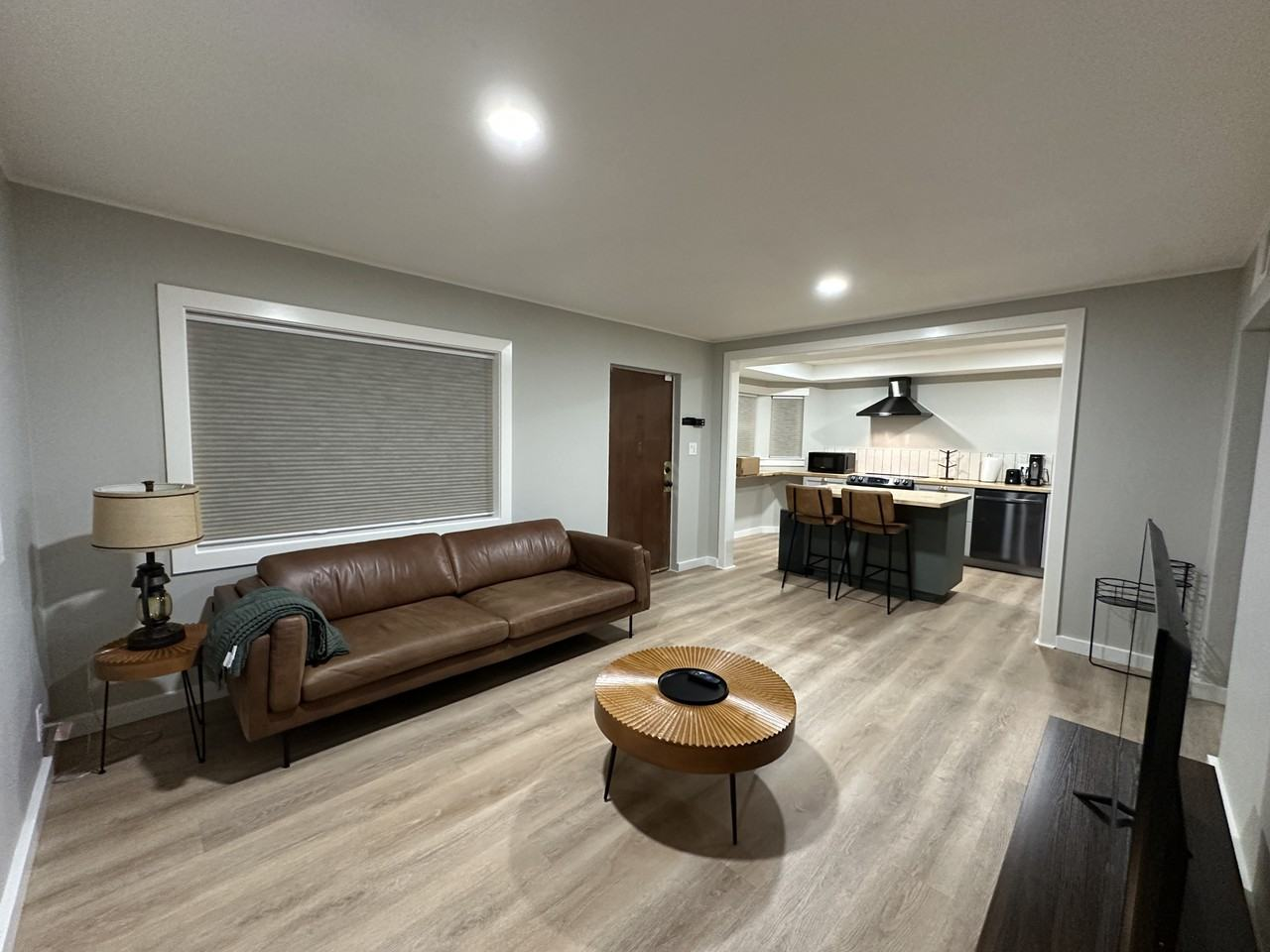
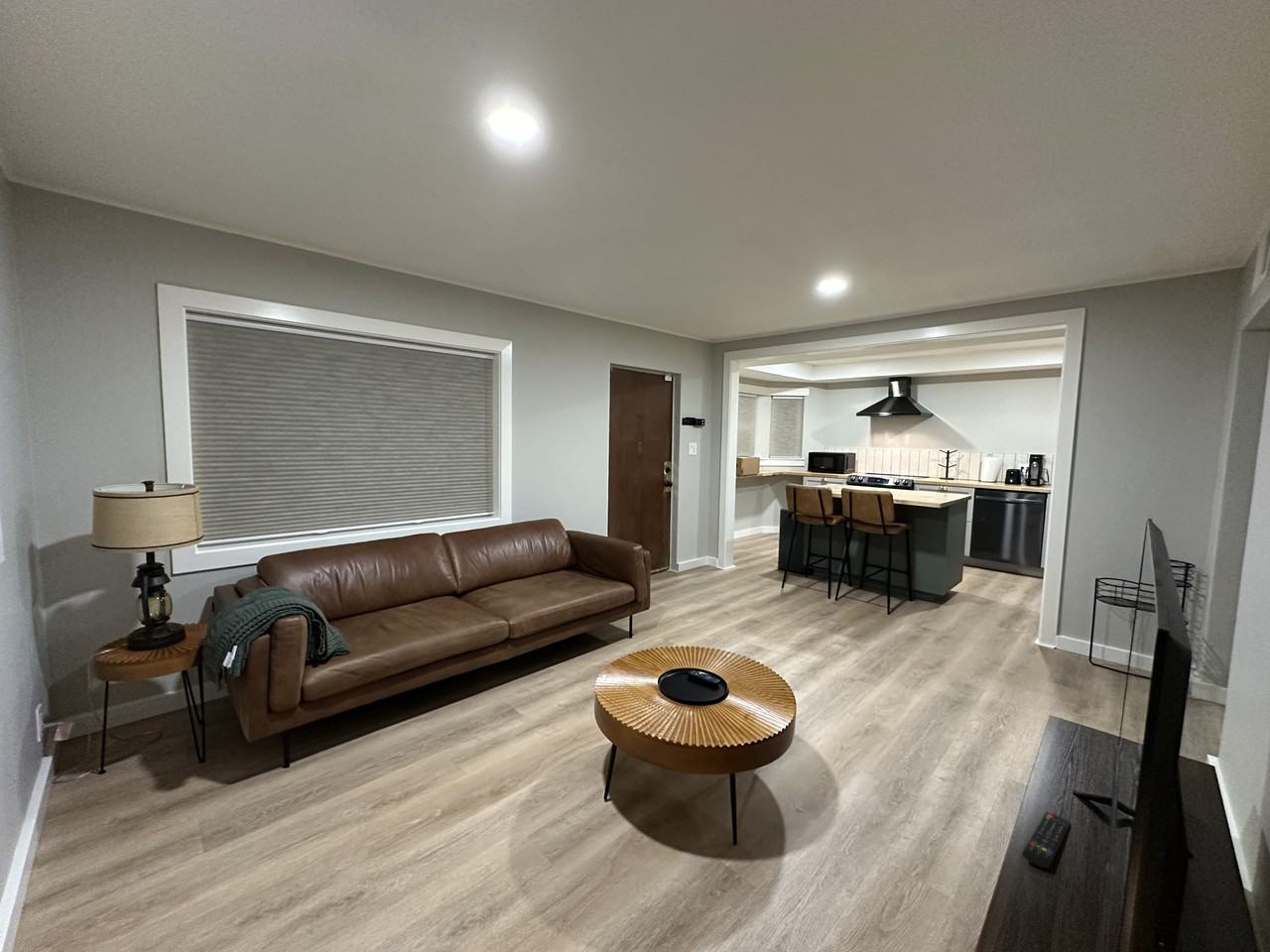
+ remote control (1047, 839)
